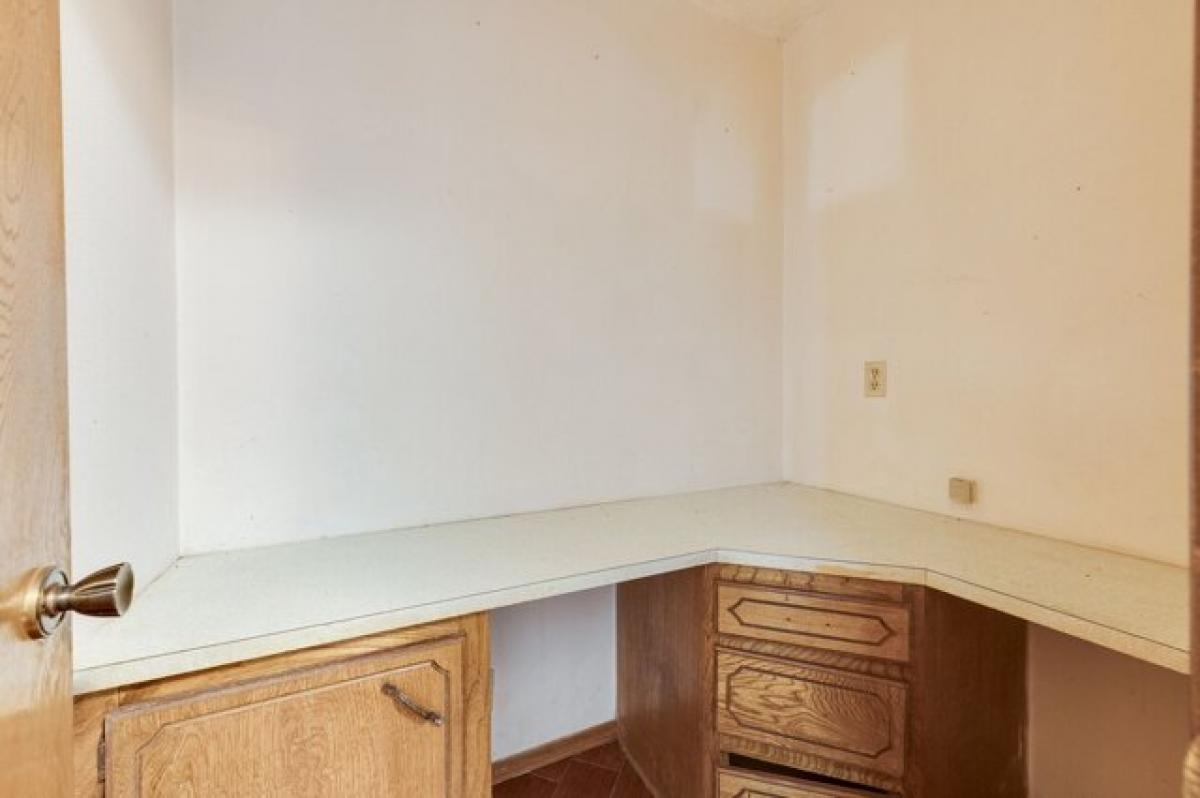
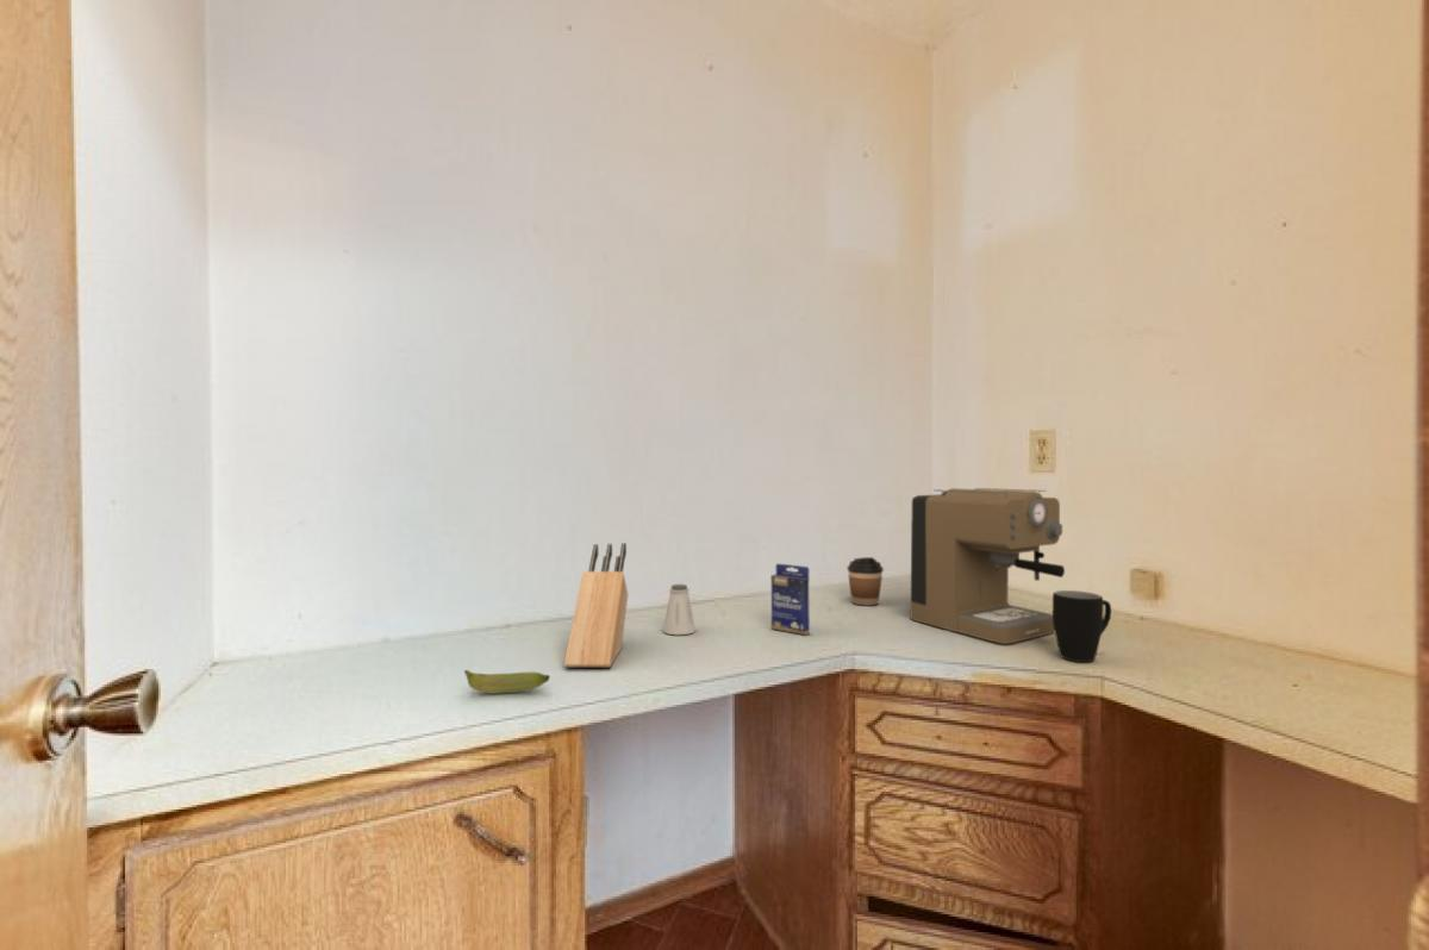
+ knife block (600, 599)
+ coffee maker (994, 557)
+ coffee cup (865, 579)
+ saltshaker (679, 607)
+ mug (1085, 625)
+ banana (508, 679)
+ small box (790, 598)
